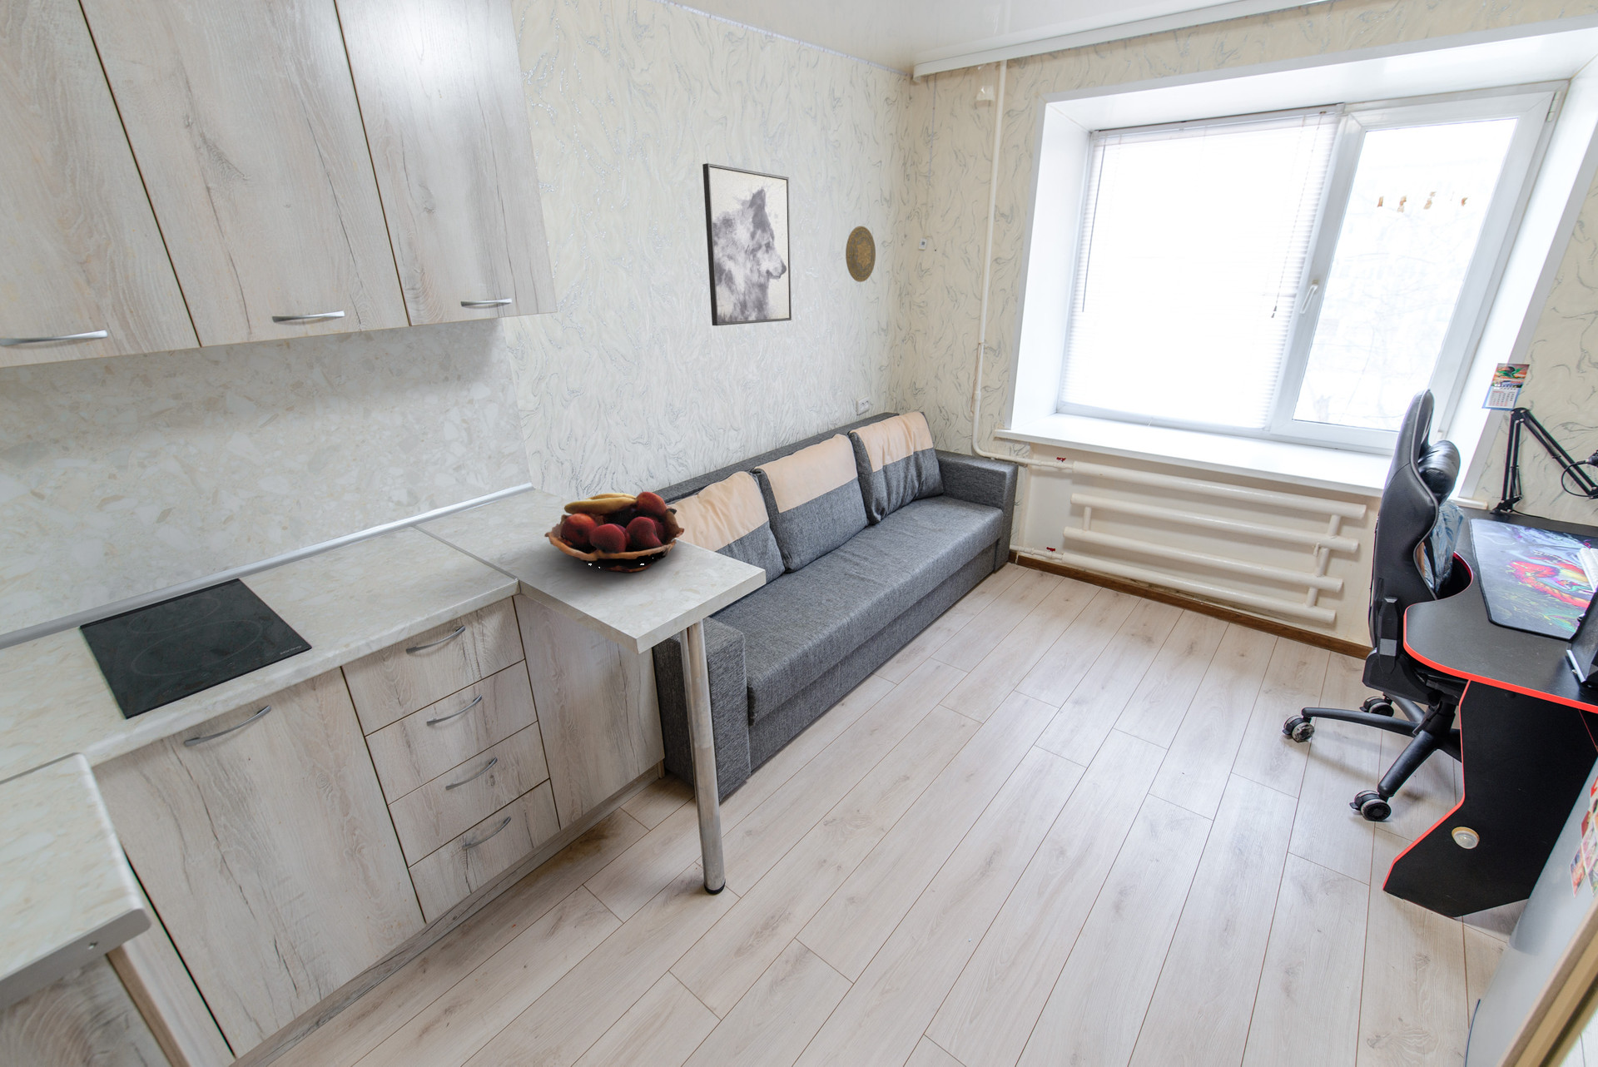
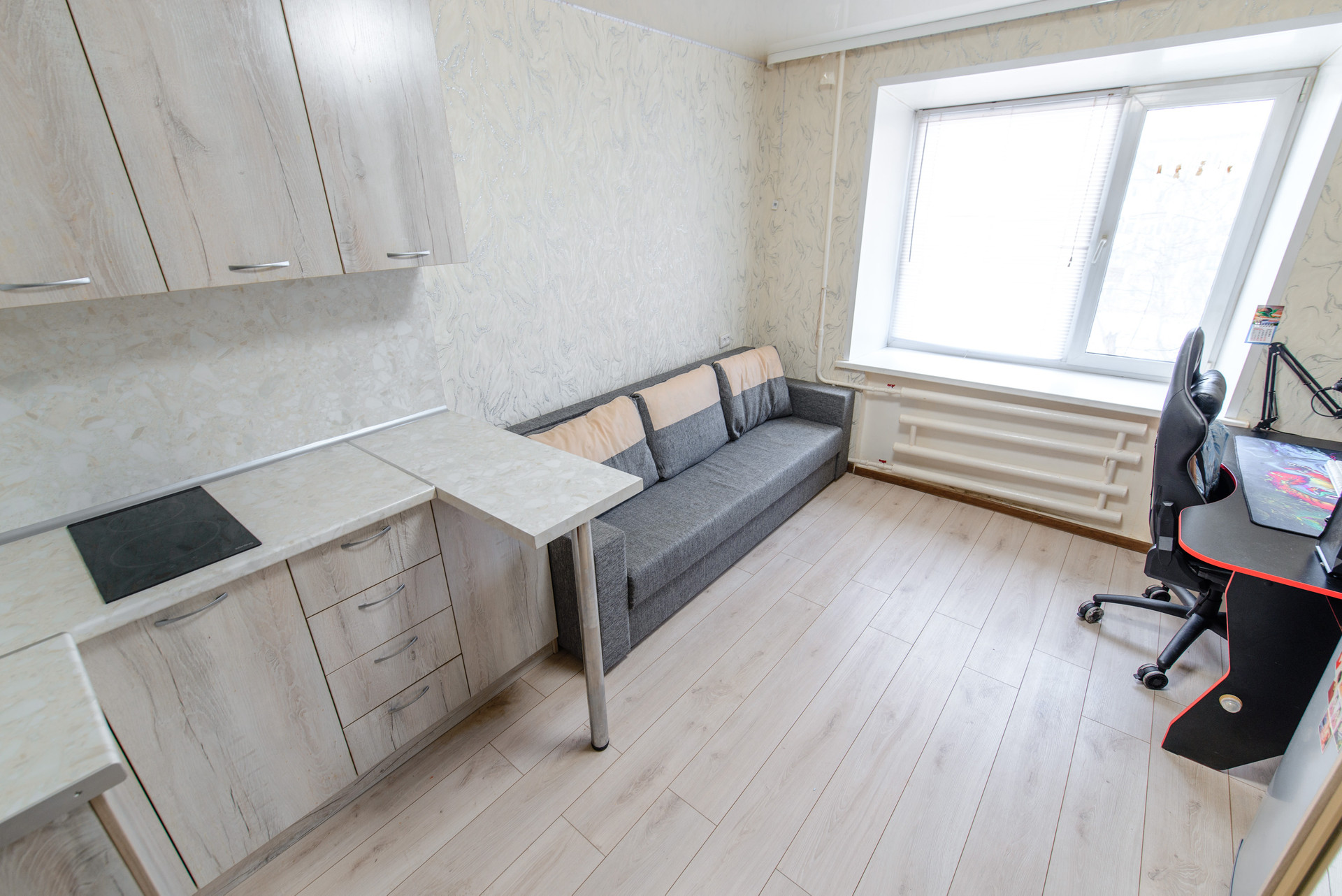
- fruit basket (617, 525)
- decorative plate (862, 254)
- wall art (750, 250)
